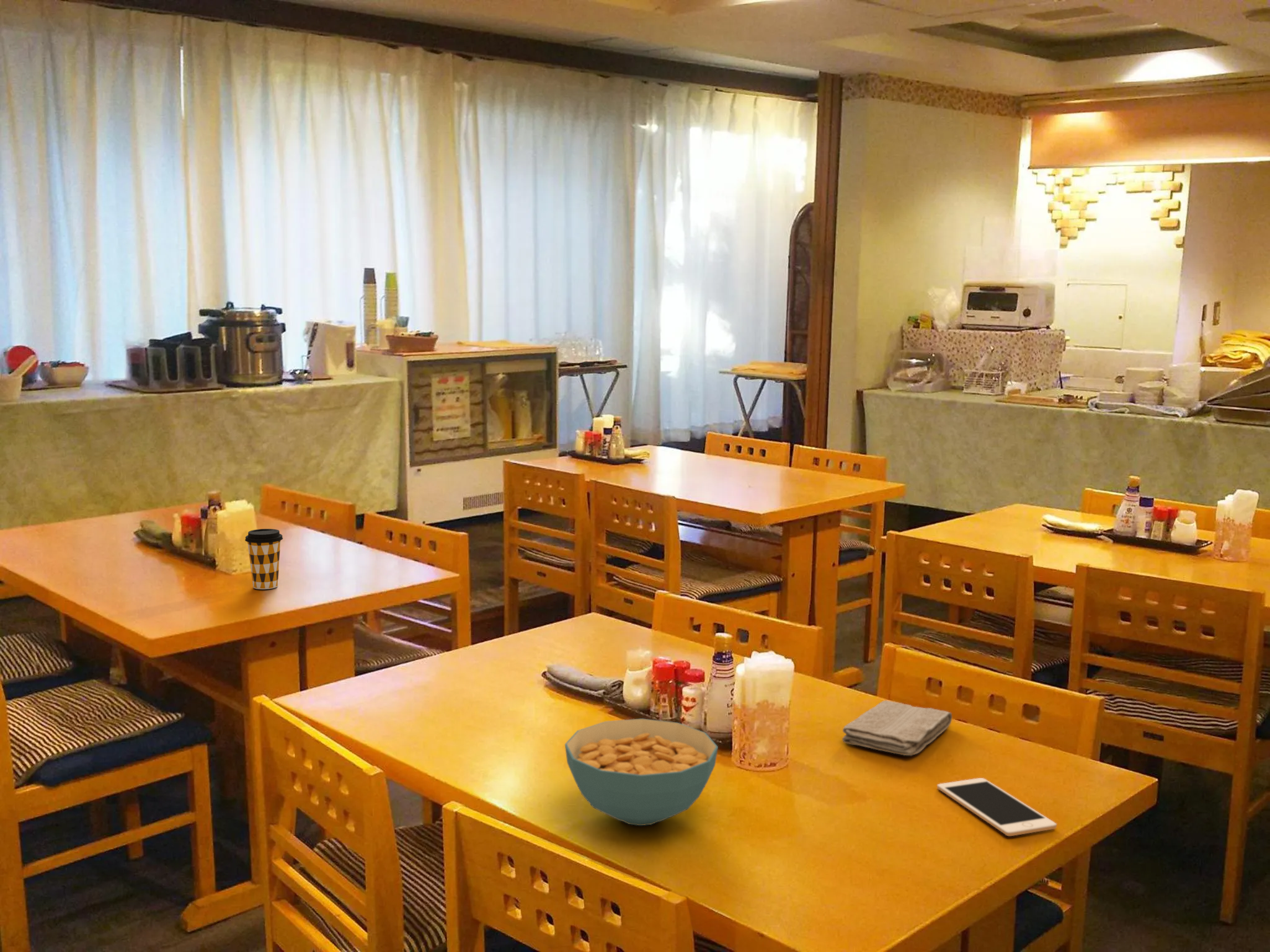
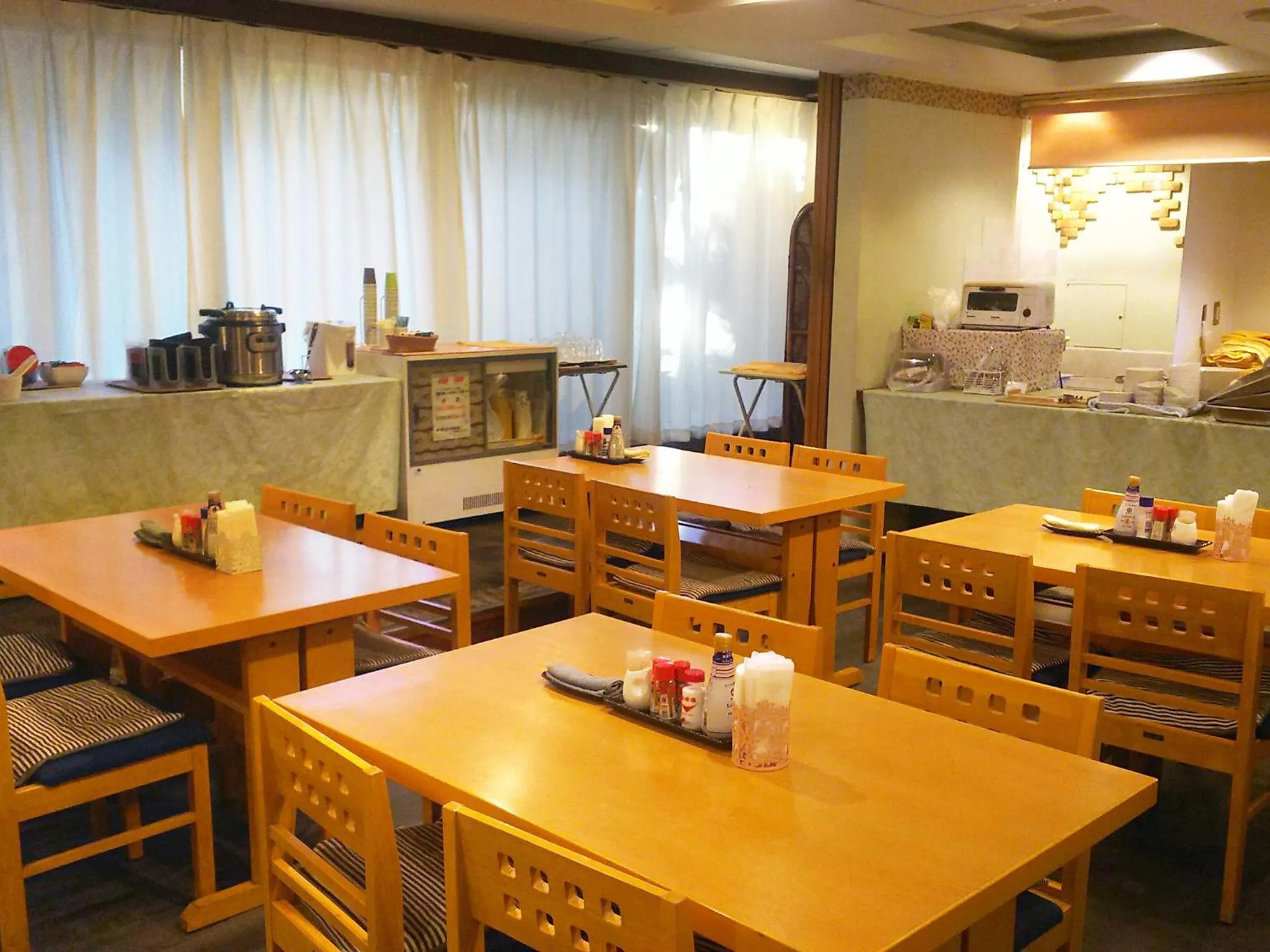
- cereal bowl (641, 780)
- washcloth (897, 725)
- cell phone (994, 805)
- coffee cup (264, 559)
